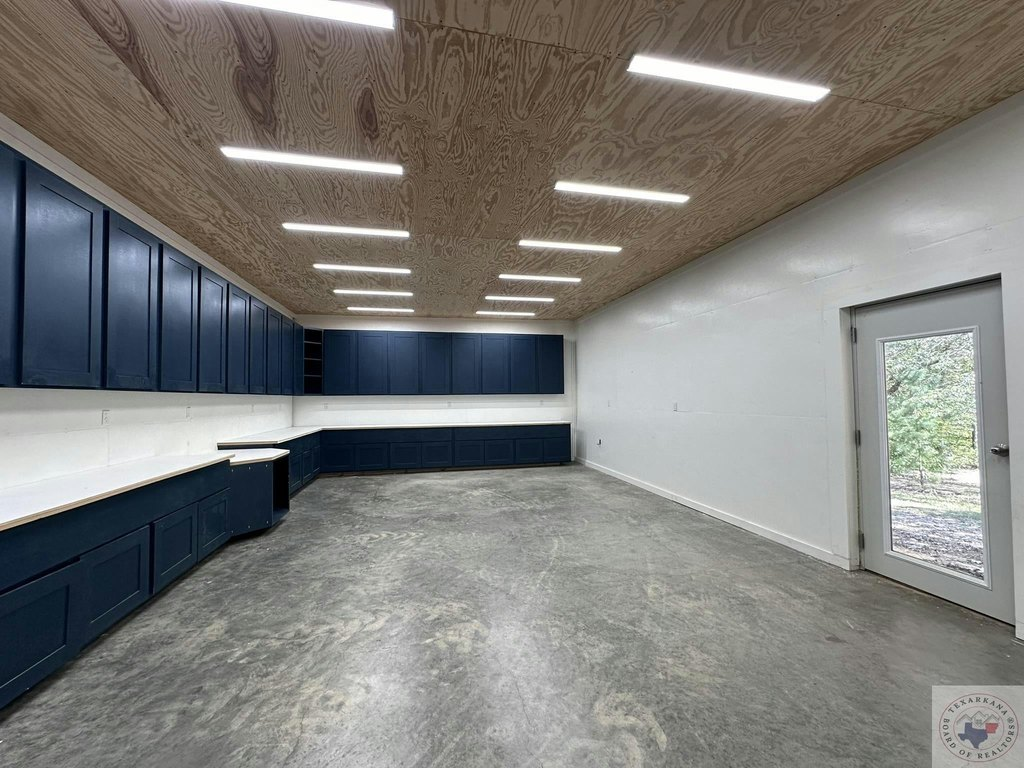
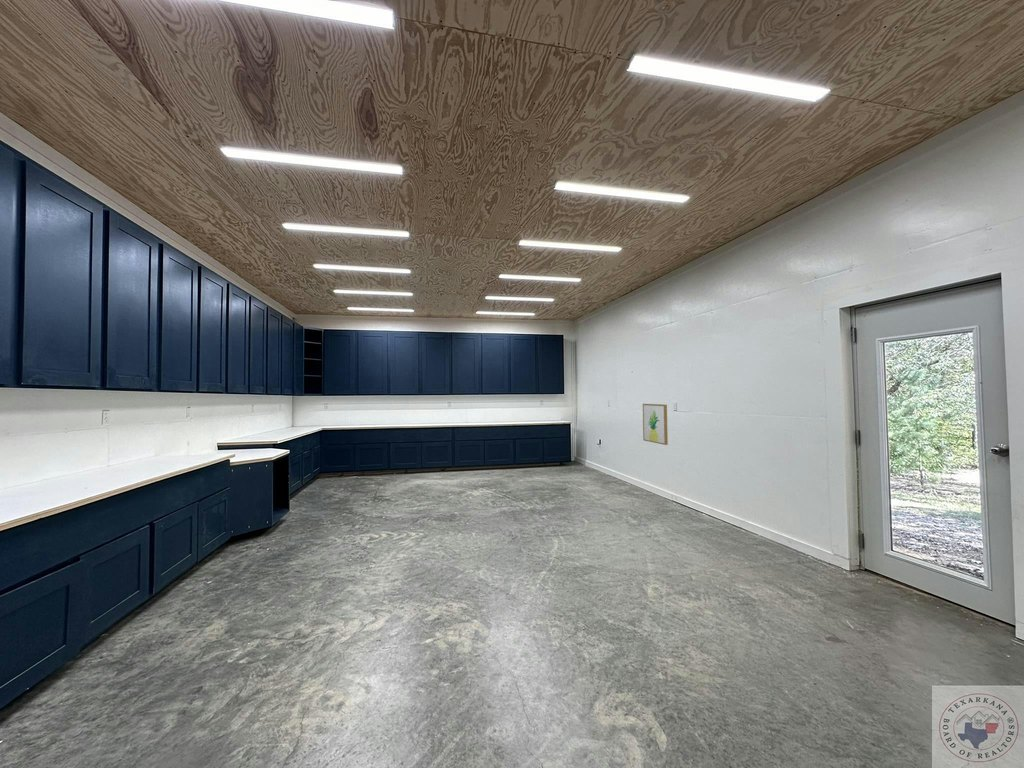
+ wall art (654, 423)
